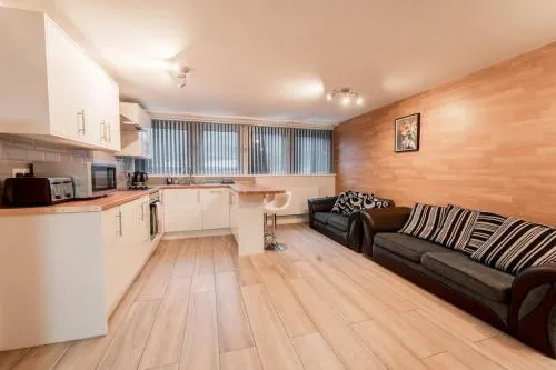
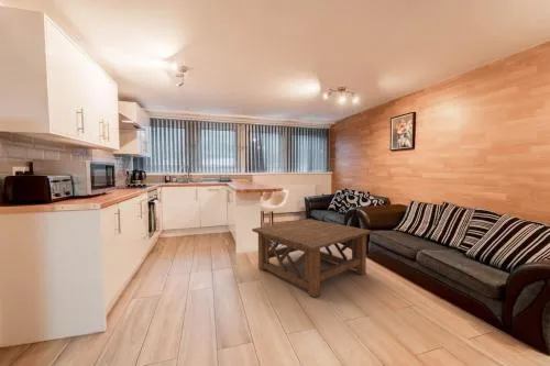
+ coffee table (310, 249)
